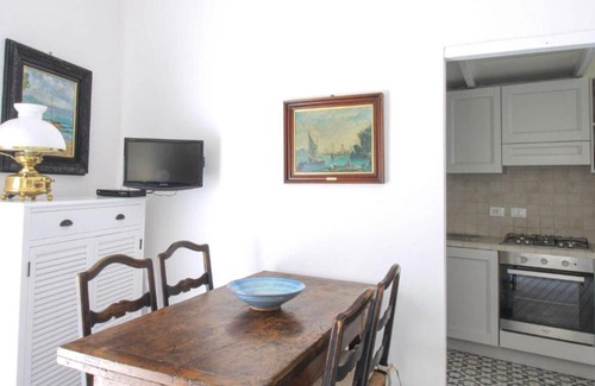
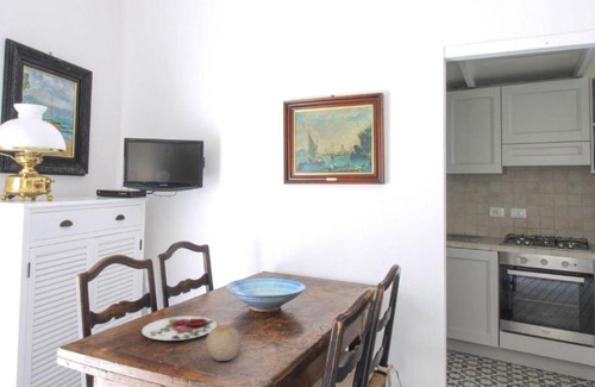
+ plate (180, 326)
+ fruit (223, 343)
